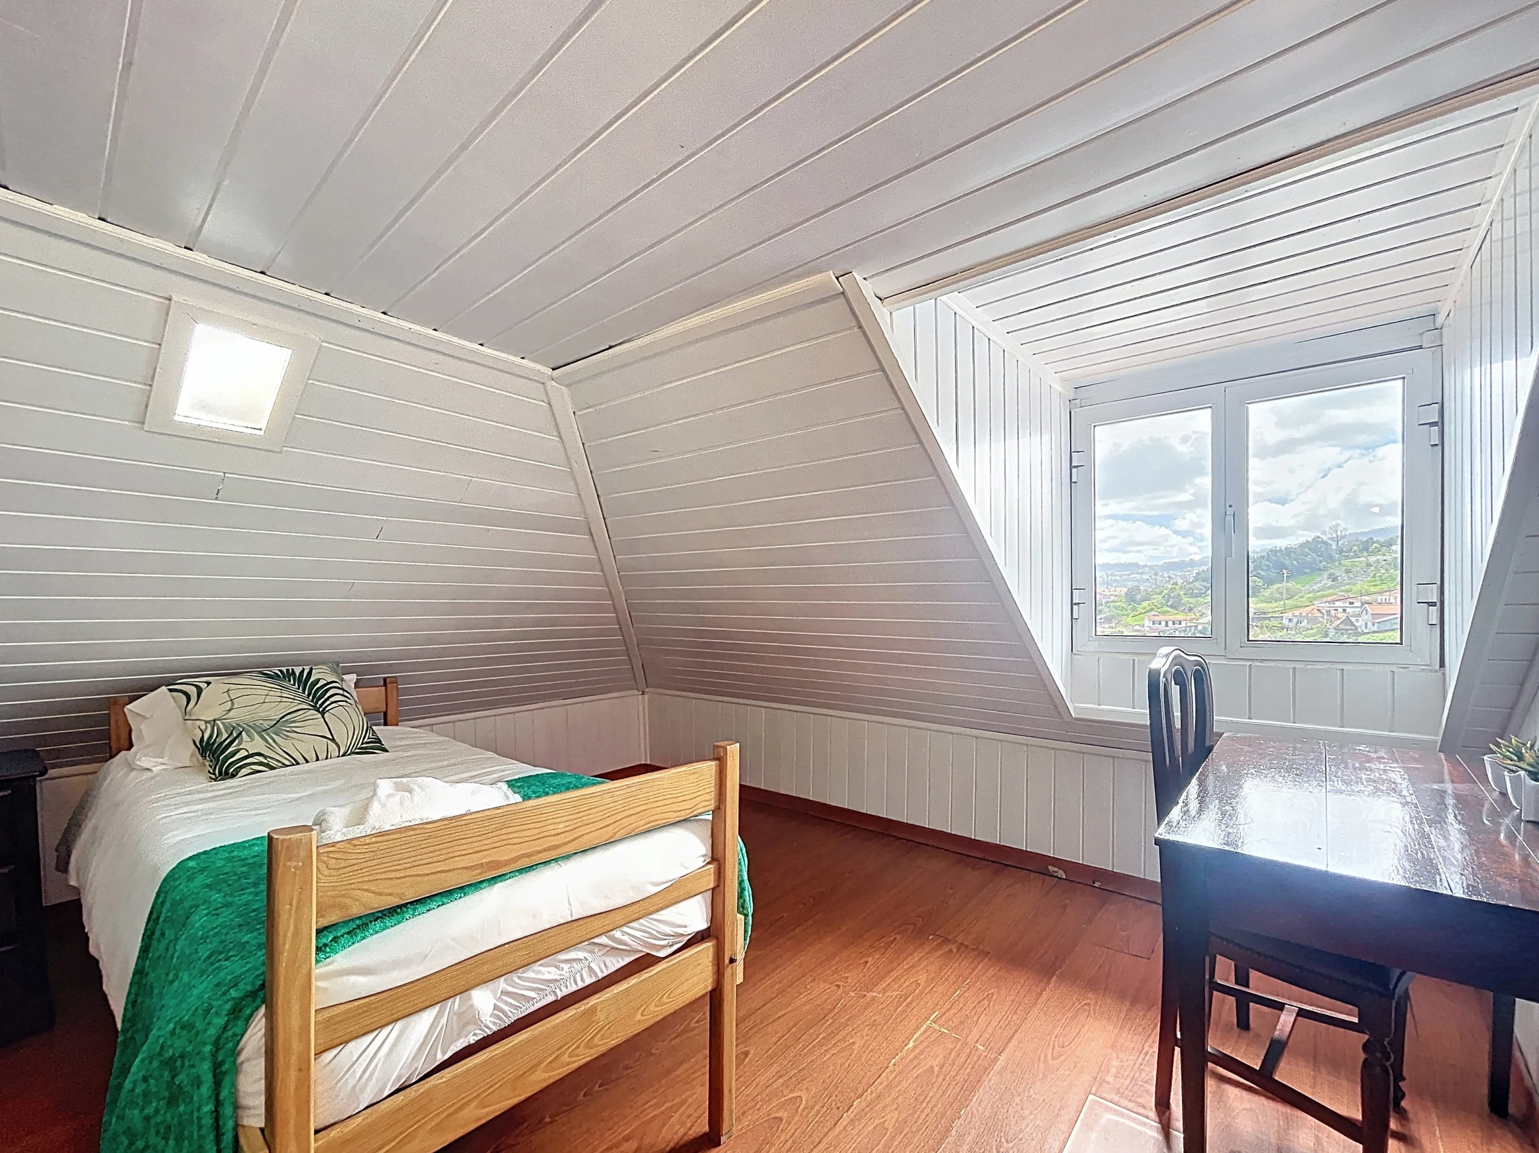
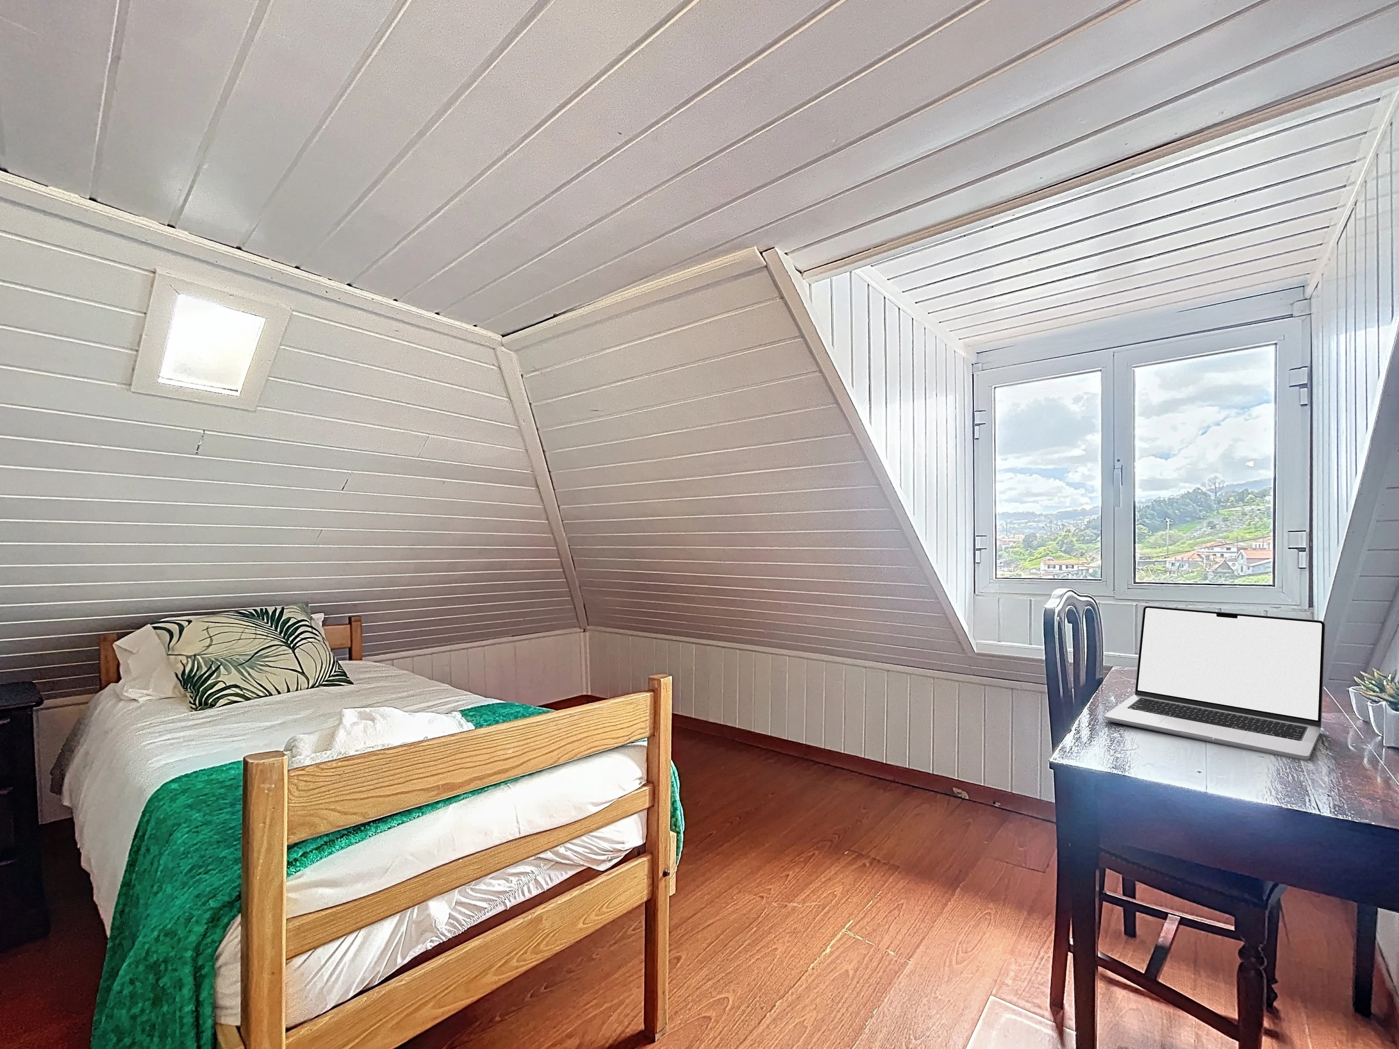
+ laptop (1213, 672)
